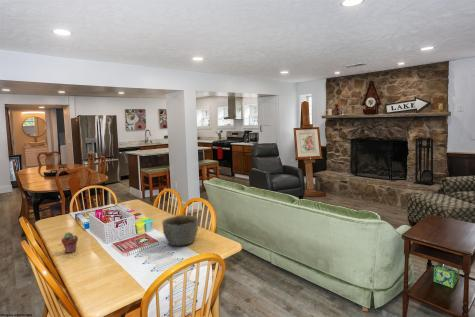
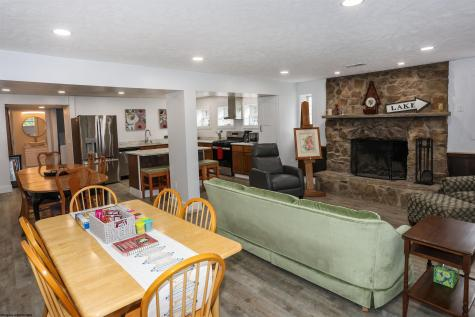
- potted succulent (69, 241)
- bowl (181, 230)
